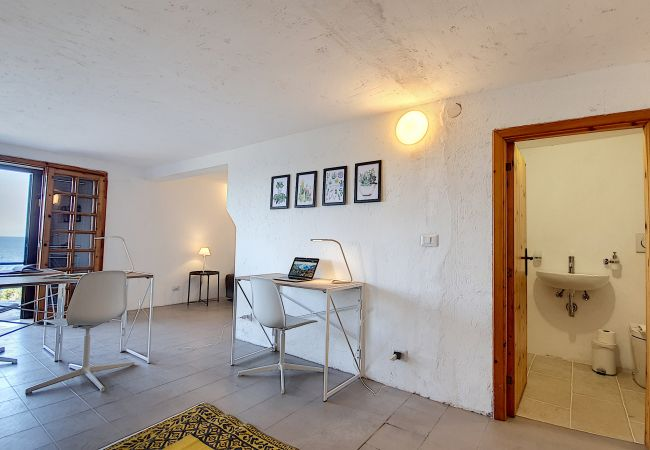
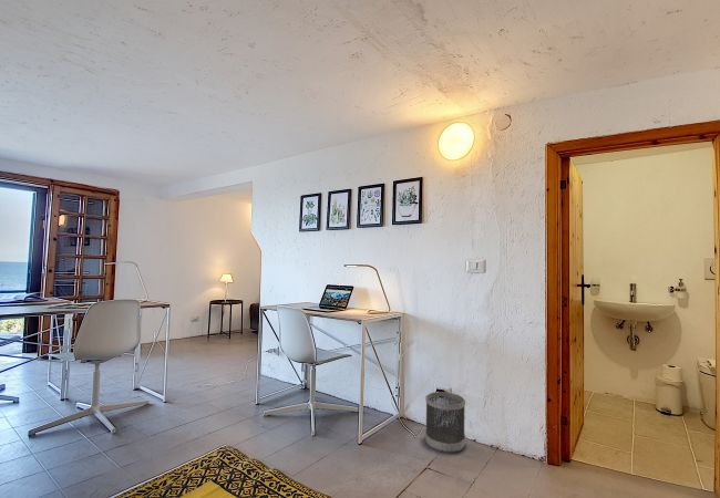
+ wastebasket (444, 421)
